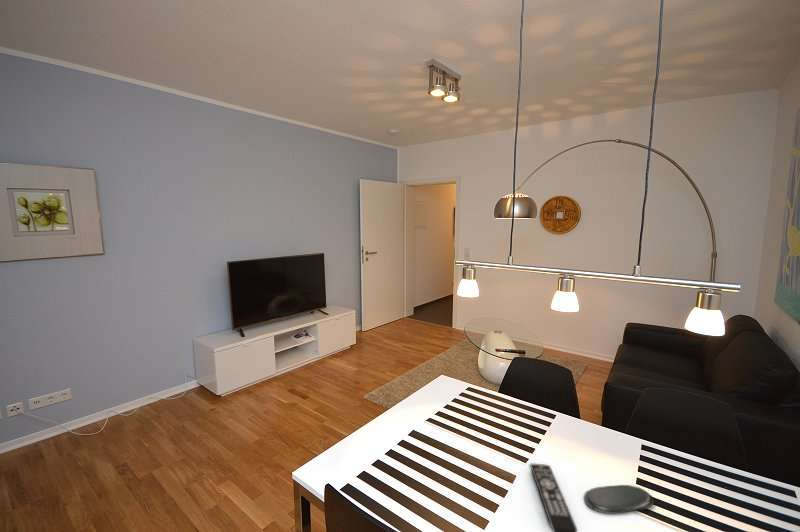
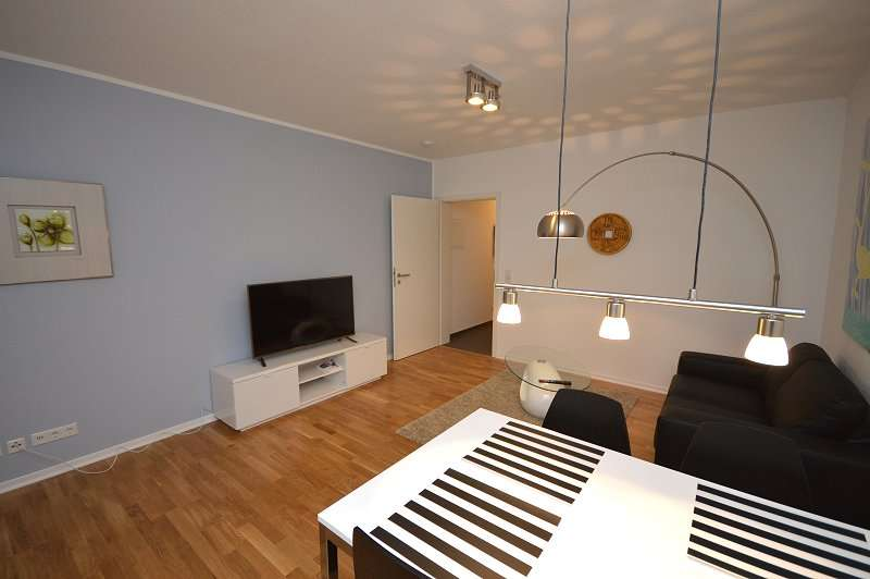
- oval tray (618, 498)
- remote control (550, 495)
